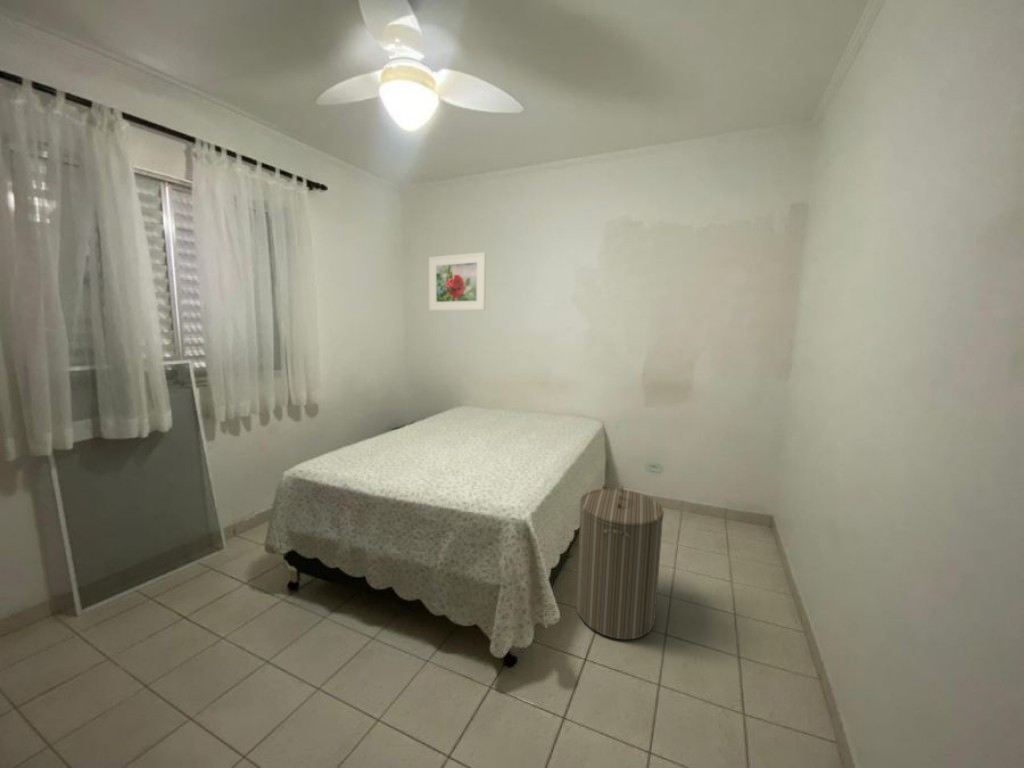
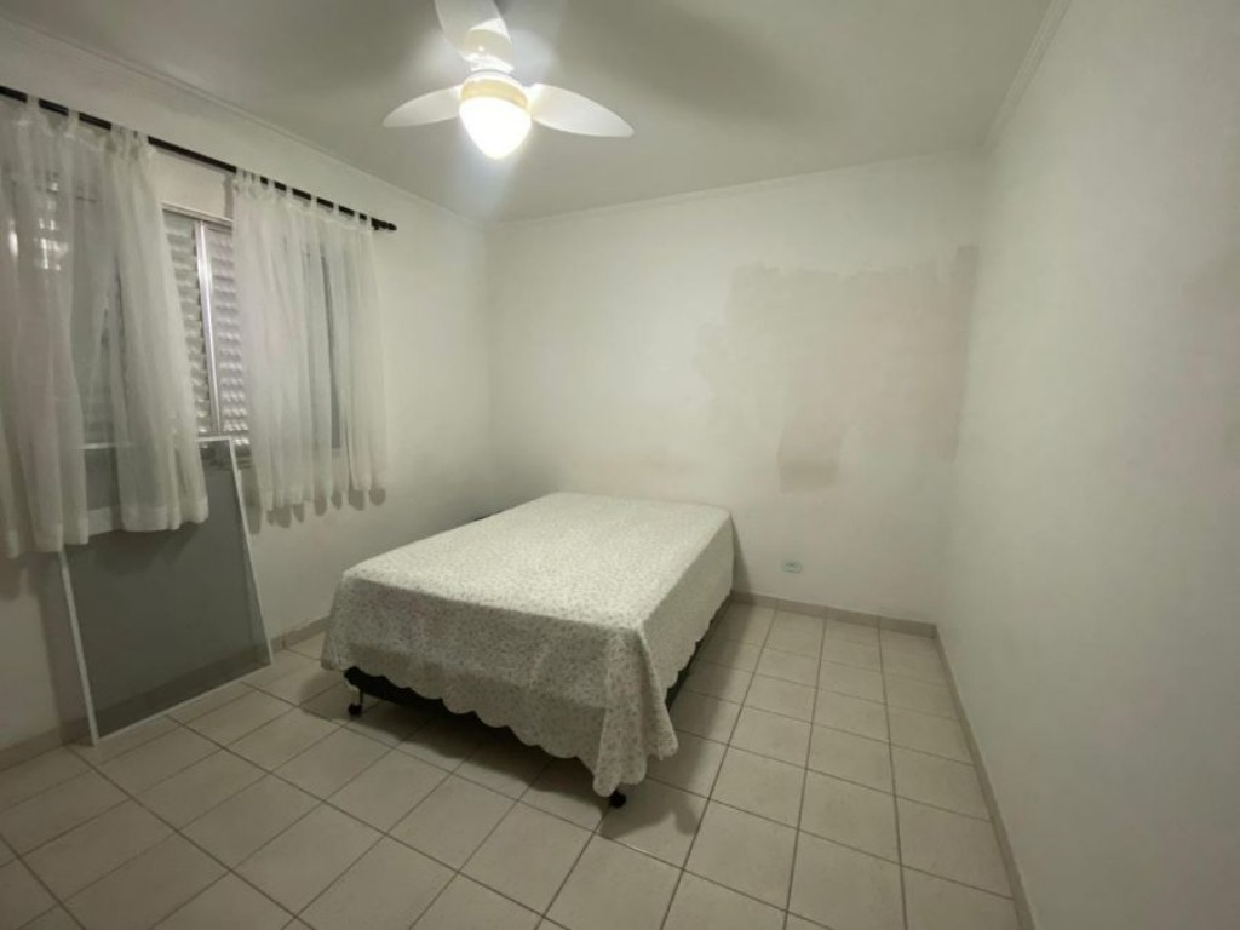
- laundry hamper (618, 549)
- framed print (456, 282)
